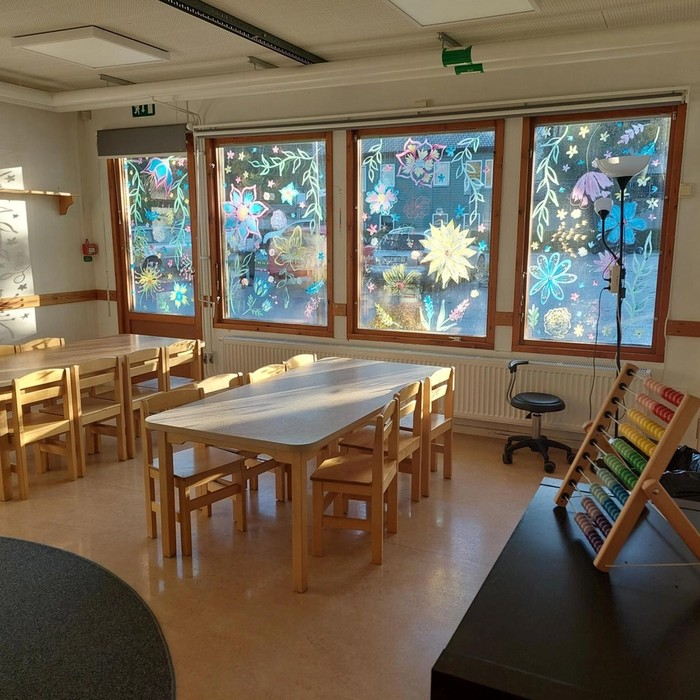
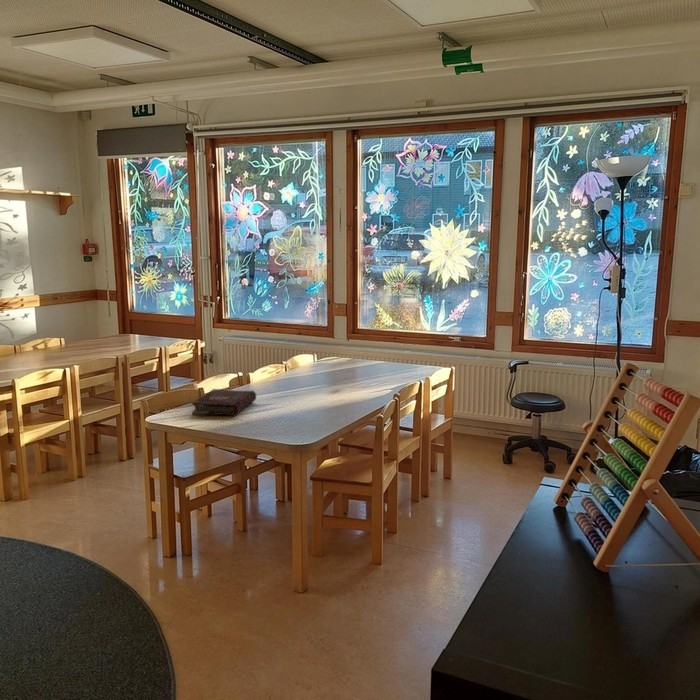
+ book (225, 402)
